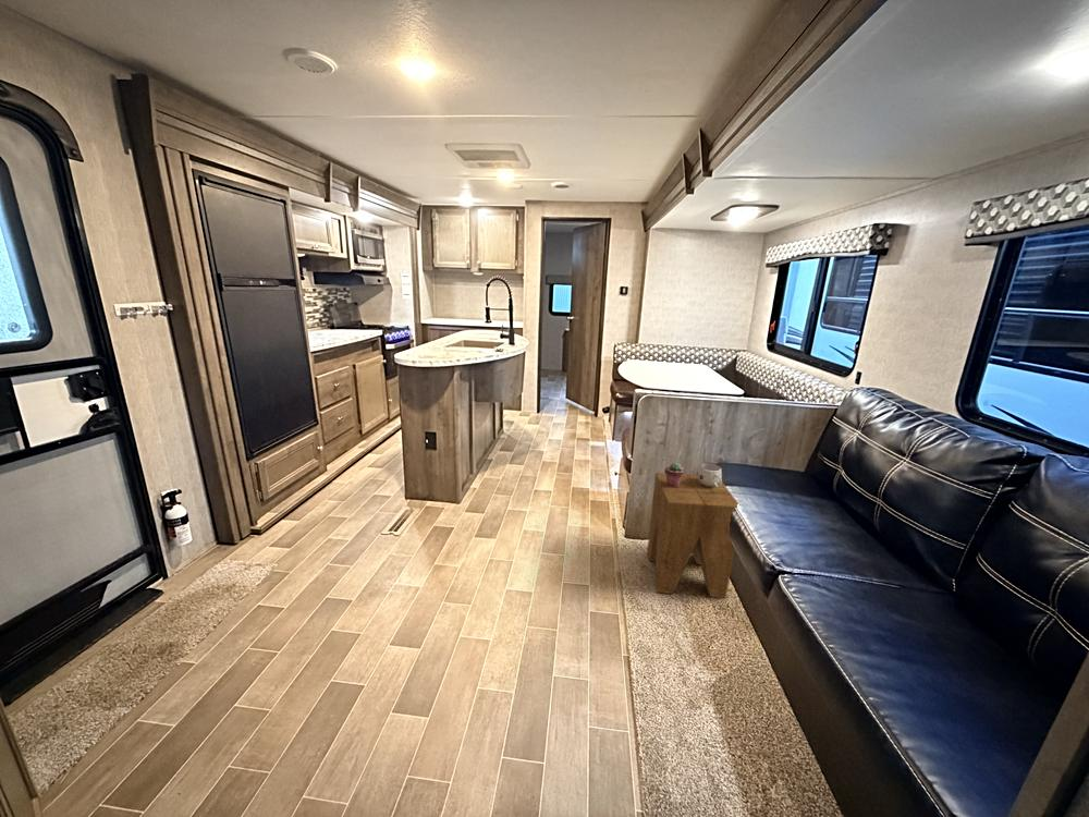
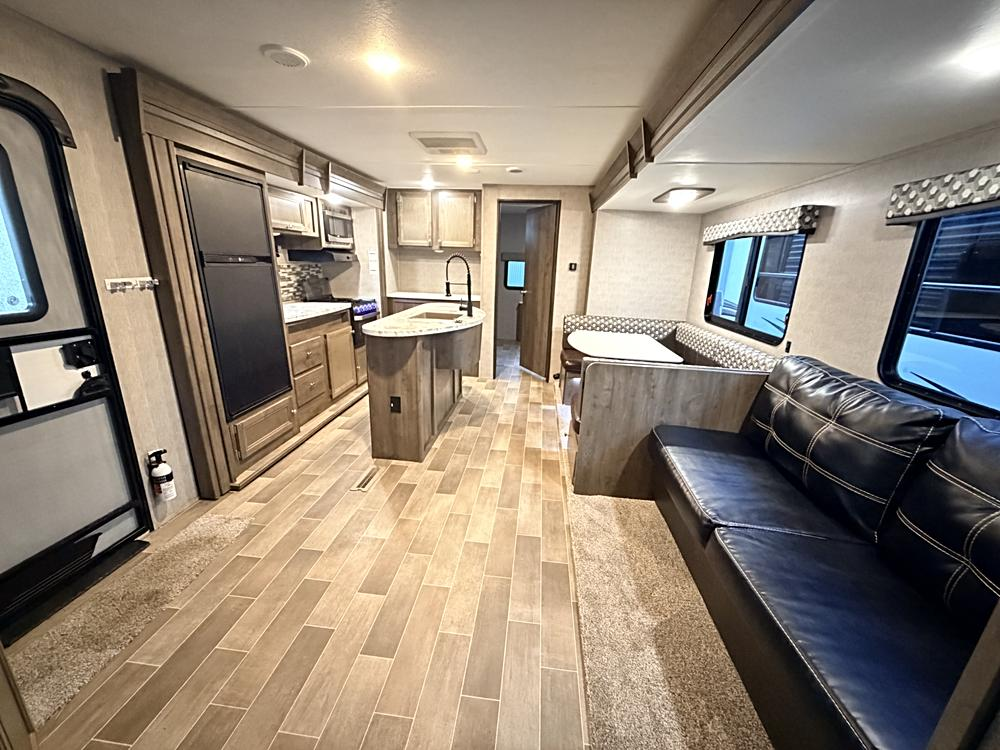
- mug (711, 476)
- side table (688, 532)
- potted succulent (674, 474)
